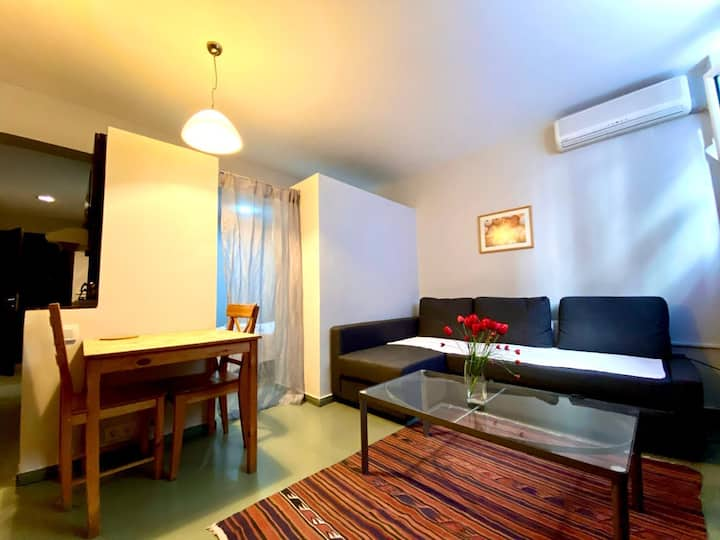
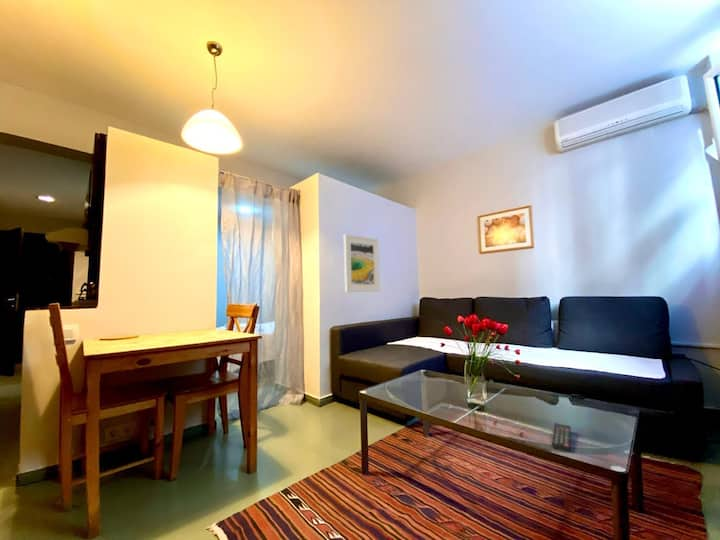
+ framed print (362, 264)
+ remote control (561, 436)
